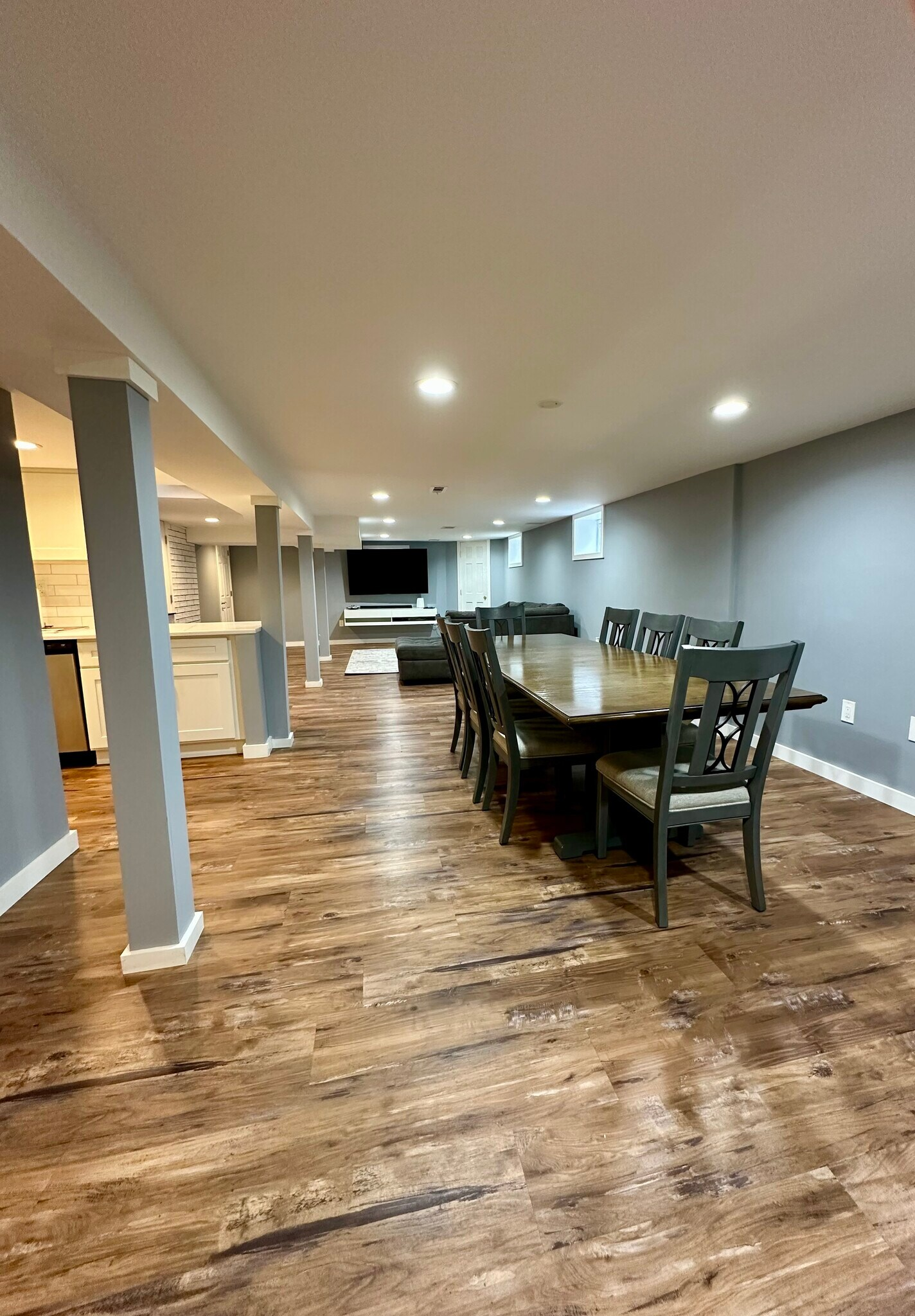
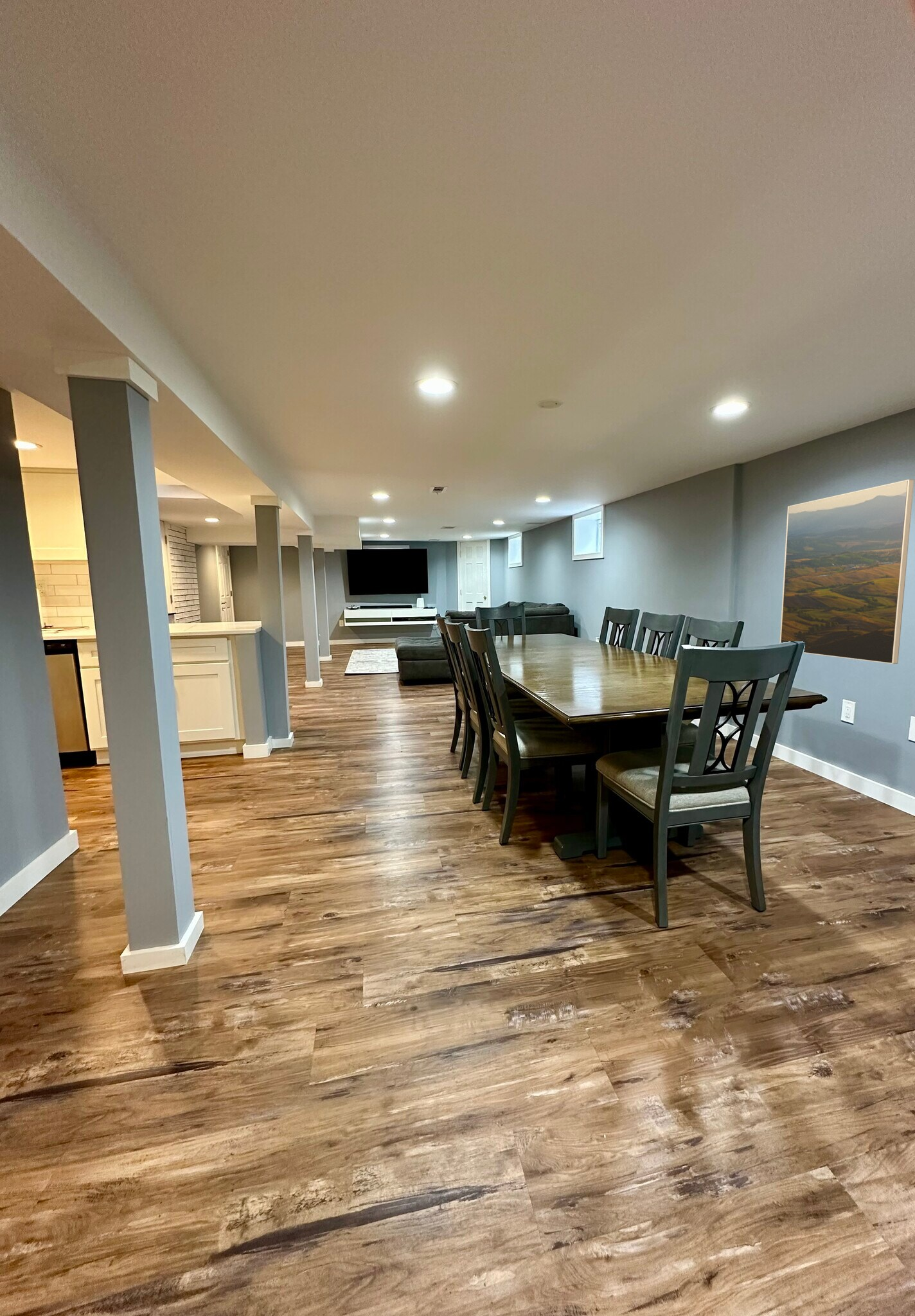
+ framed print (837, 576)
